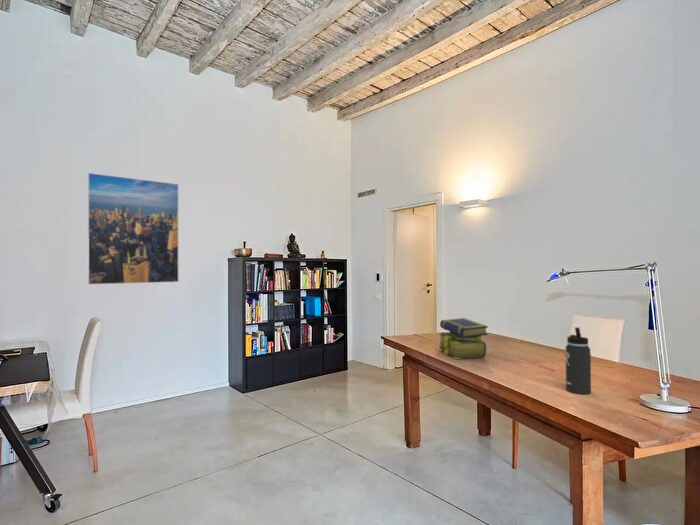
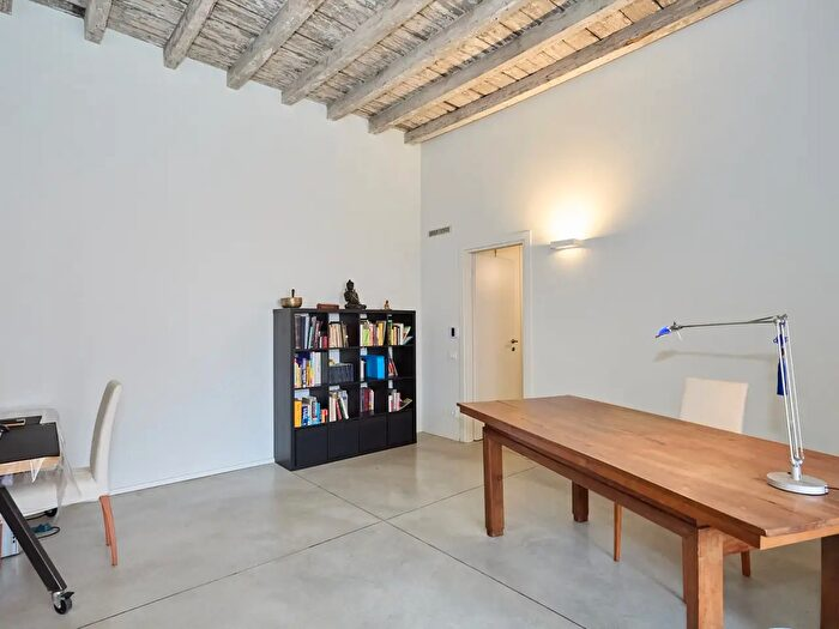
- thermos bottle (577, 358)
- stack of books (463, 337)
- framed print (136, 231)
